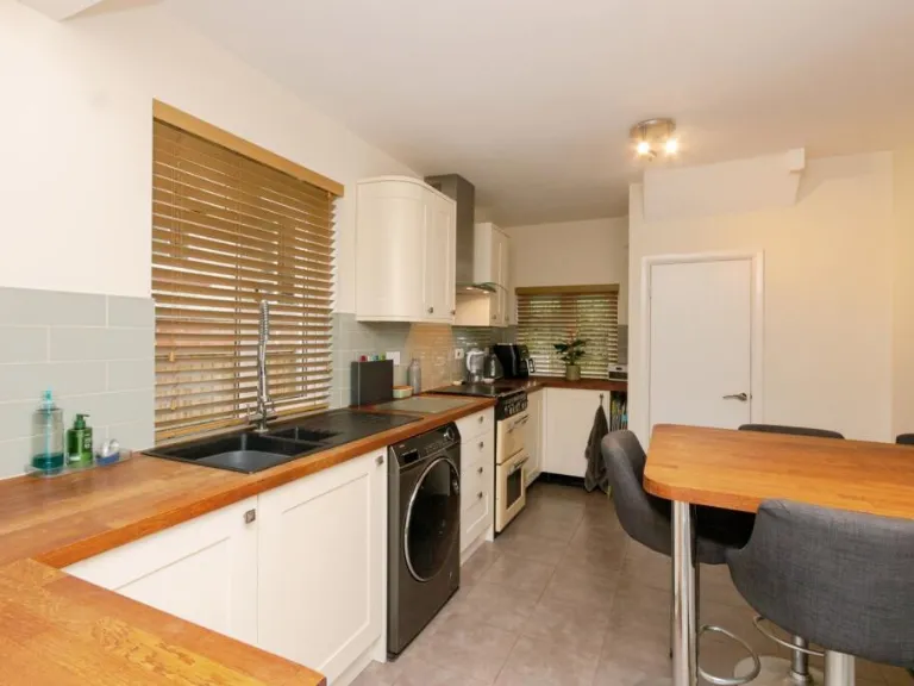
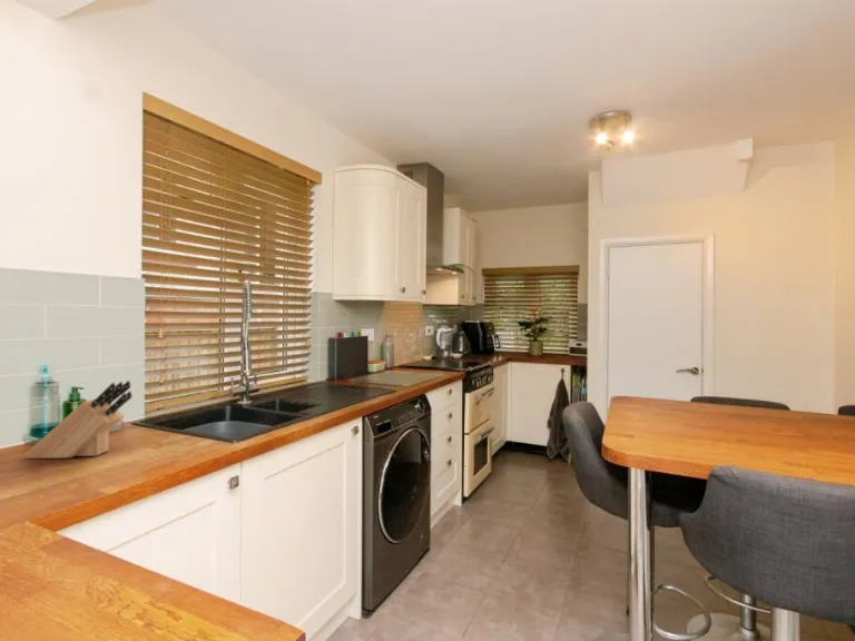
+ knife block (82, 417)
